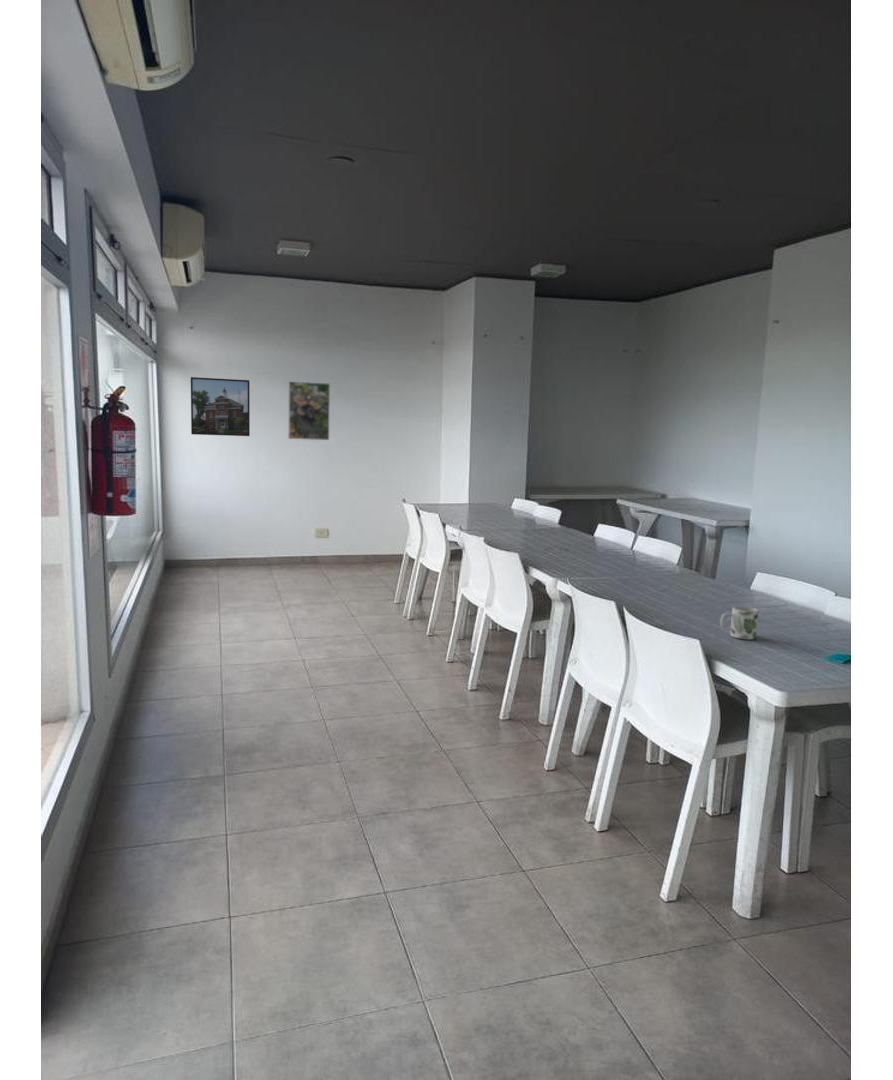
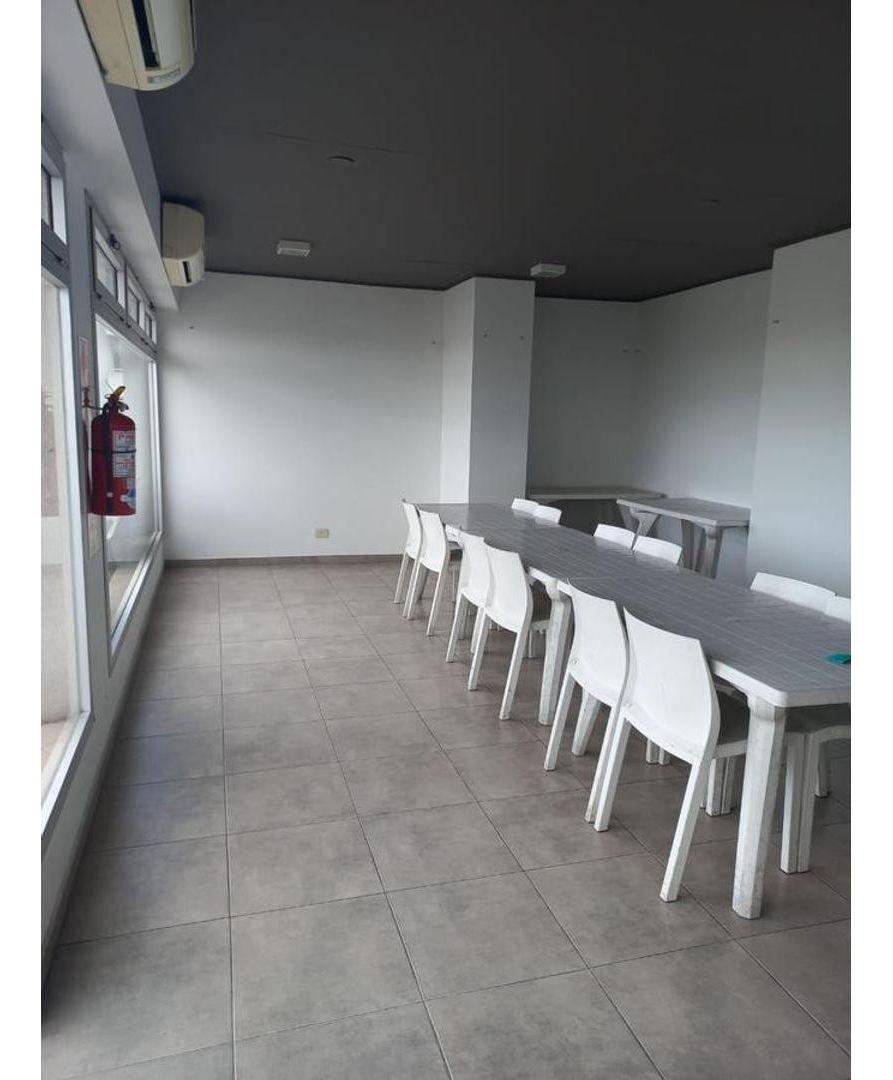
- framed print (220, 407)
- mug (738, 622)
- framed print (309, 411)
